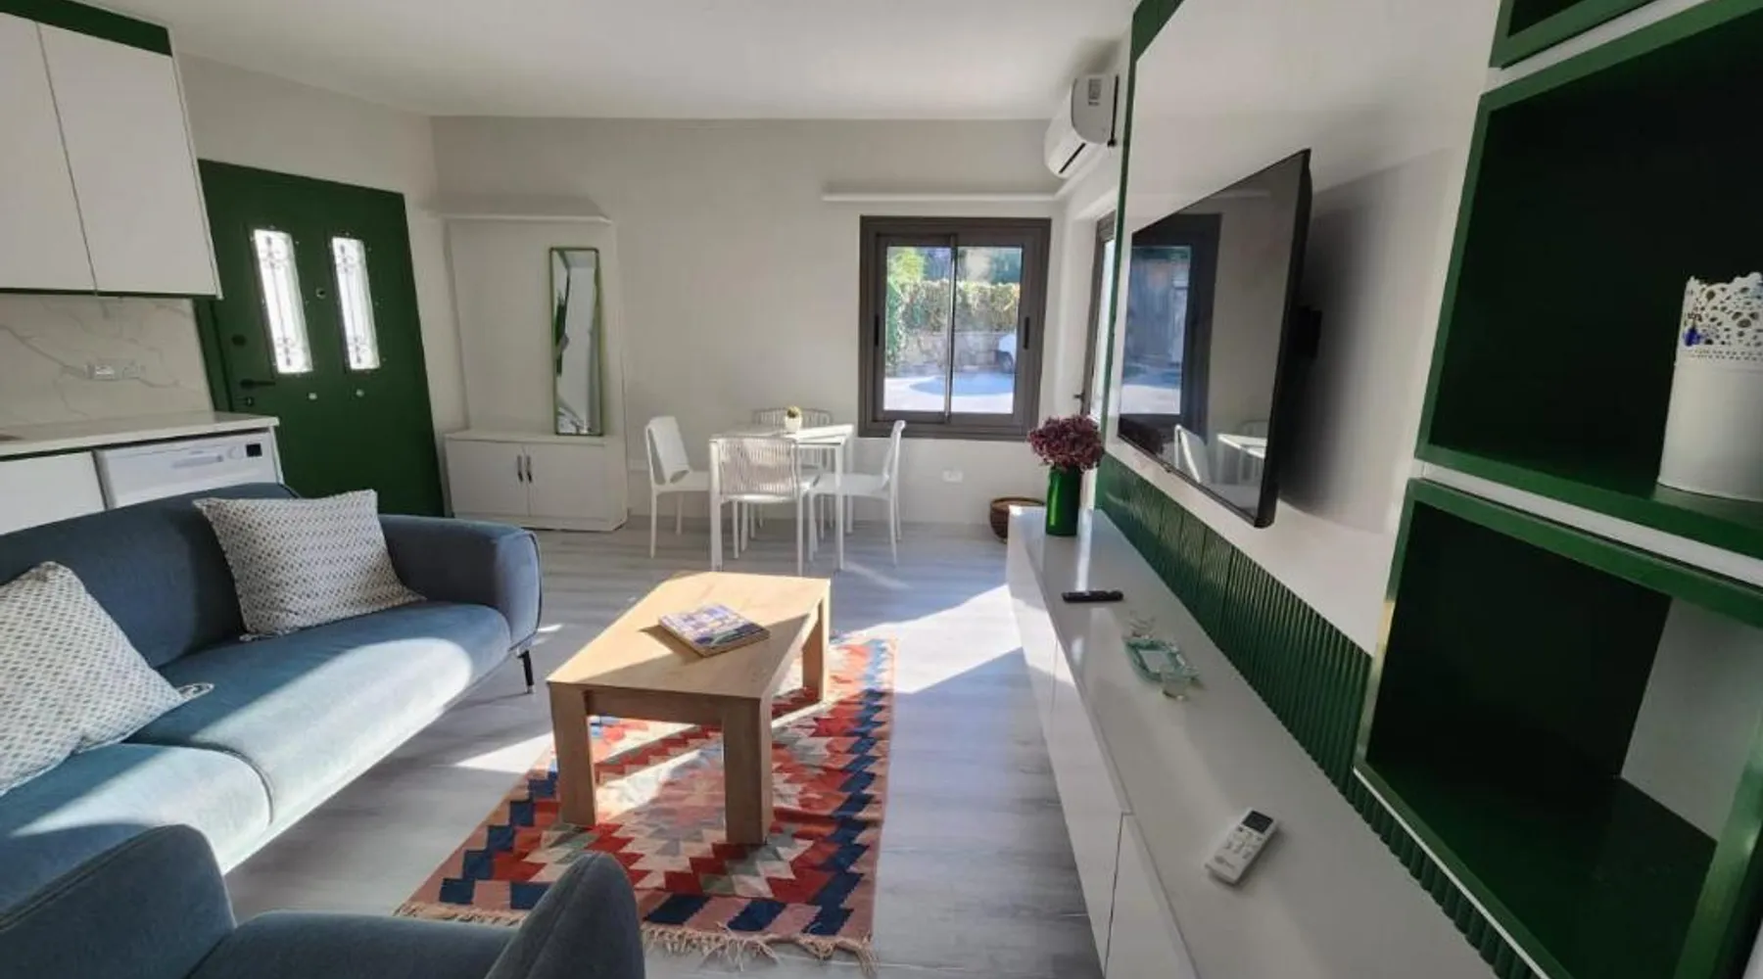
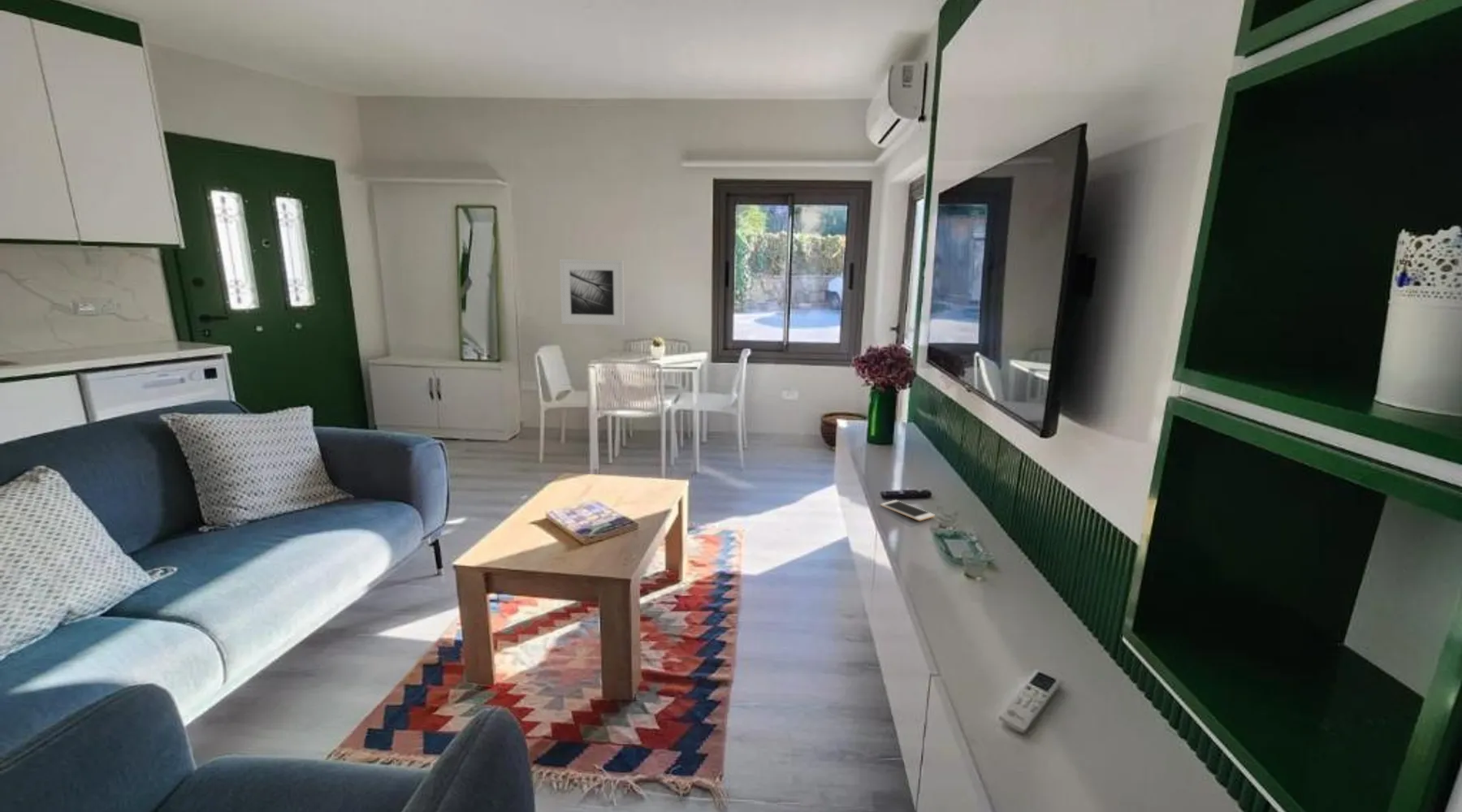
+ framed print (592, 292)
+ cell phone (906, 510)
